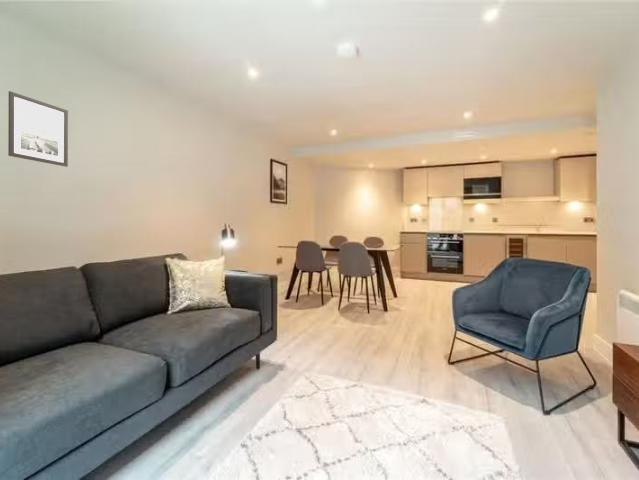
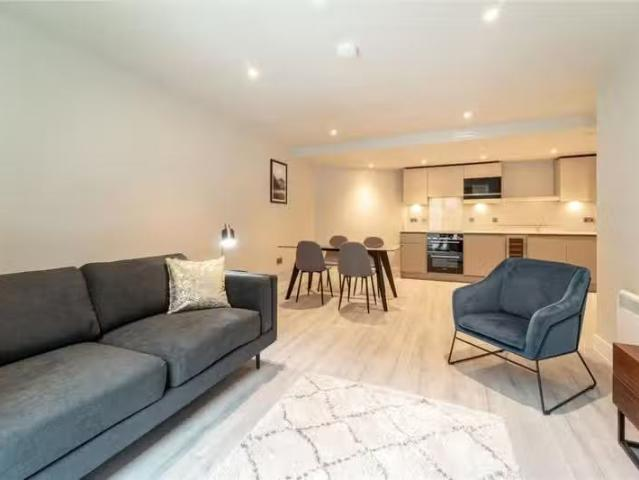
- wall art (40, 131)
